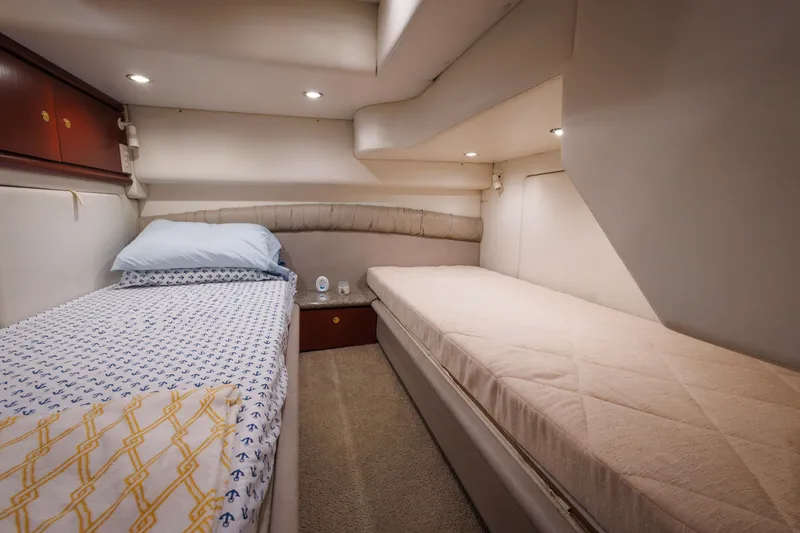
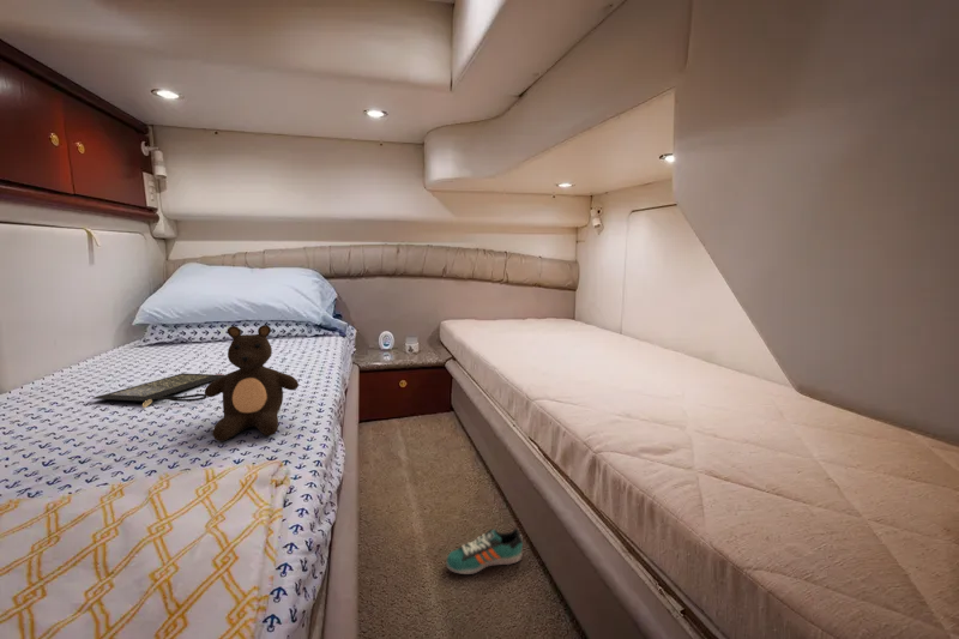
+ sneaker (484, 545)
+ teddy bear (248, 378)
+ clutch bag (164, 386)
